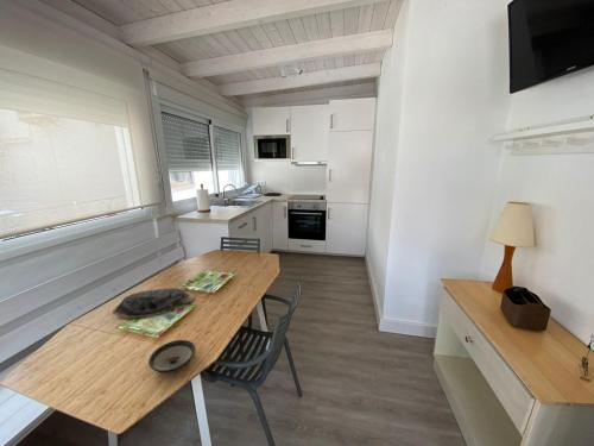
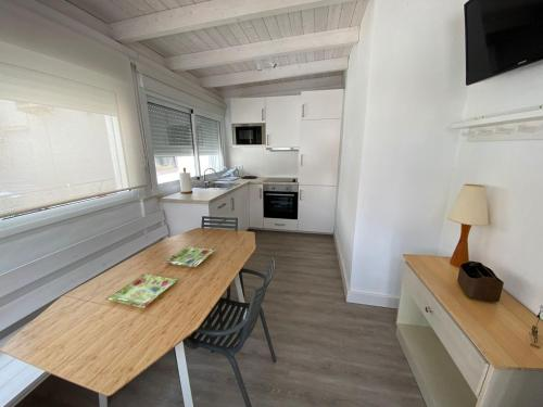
- decorative bowl (153, 299)
- saucer (172, 358)
